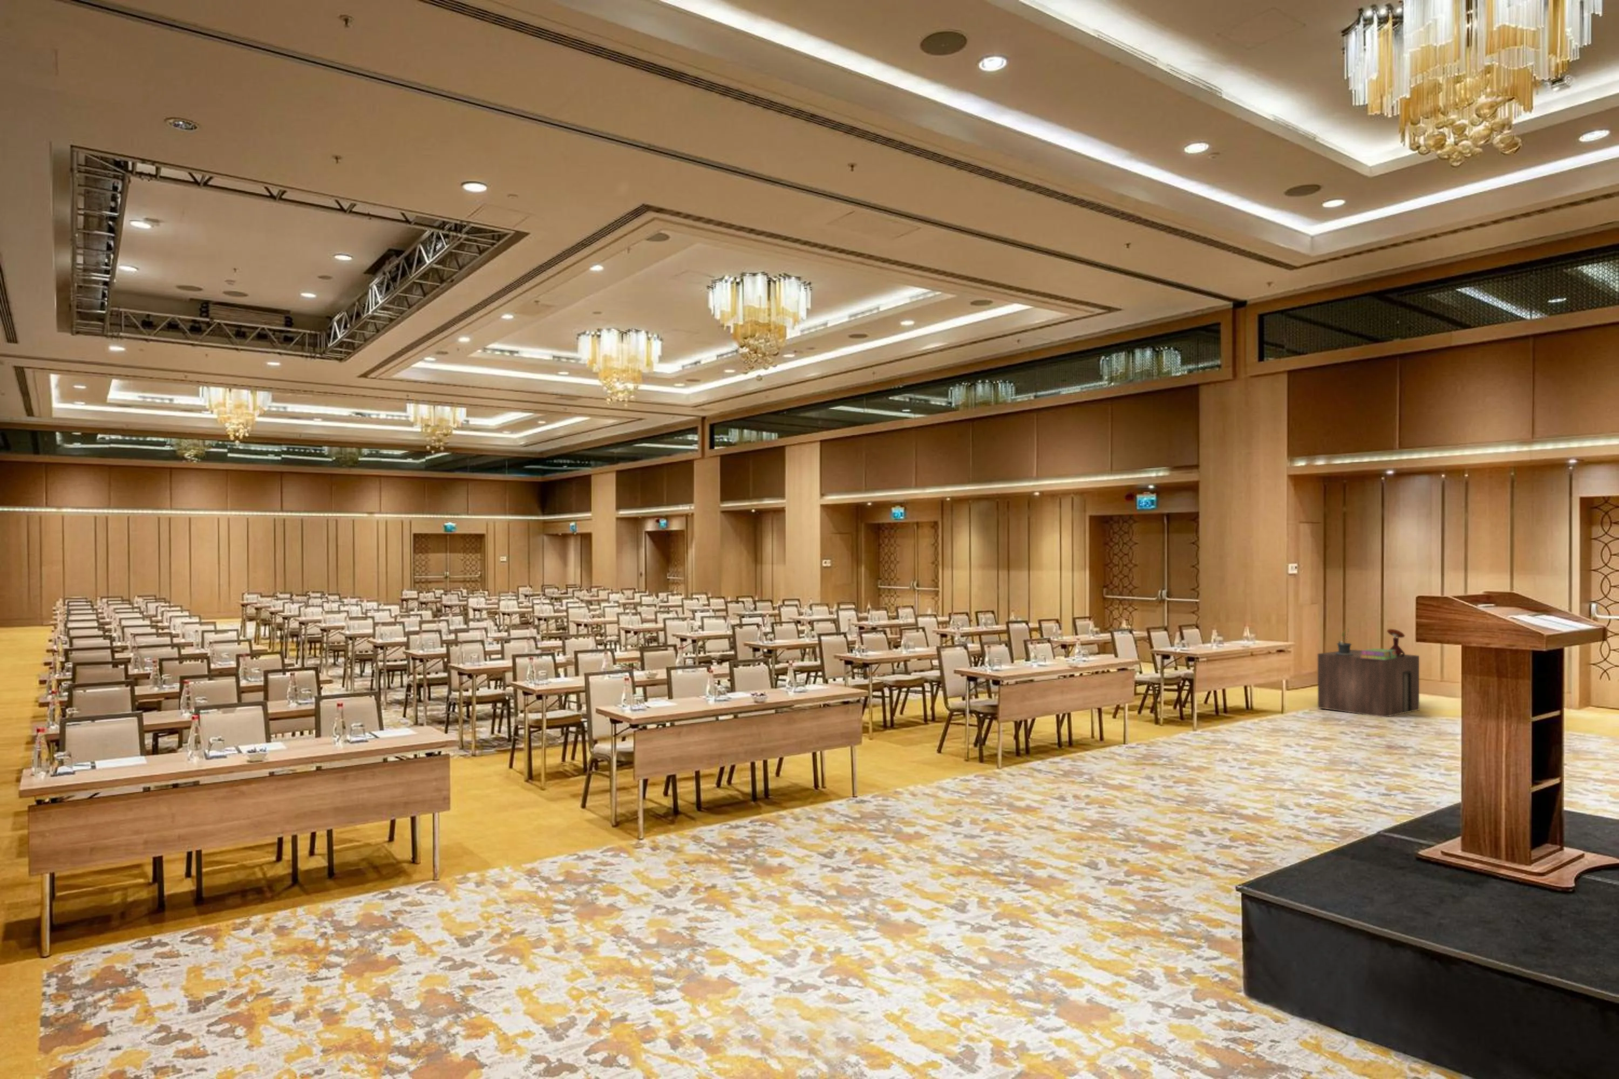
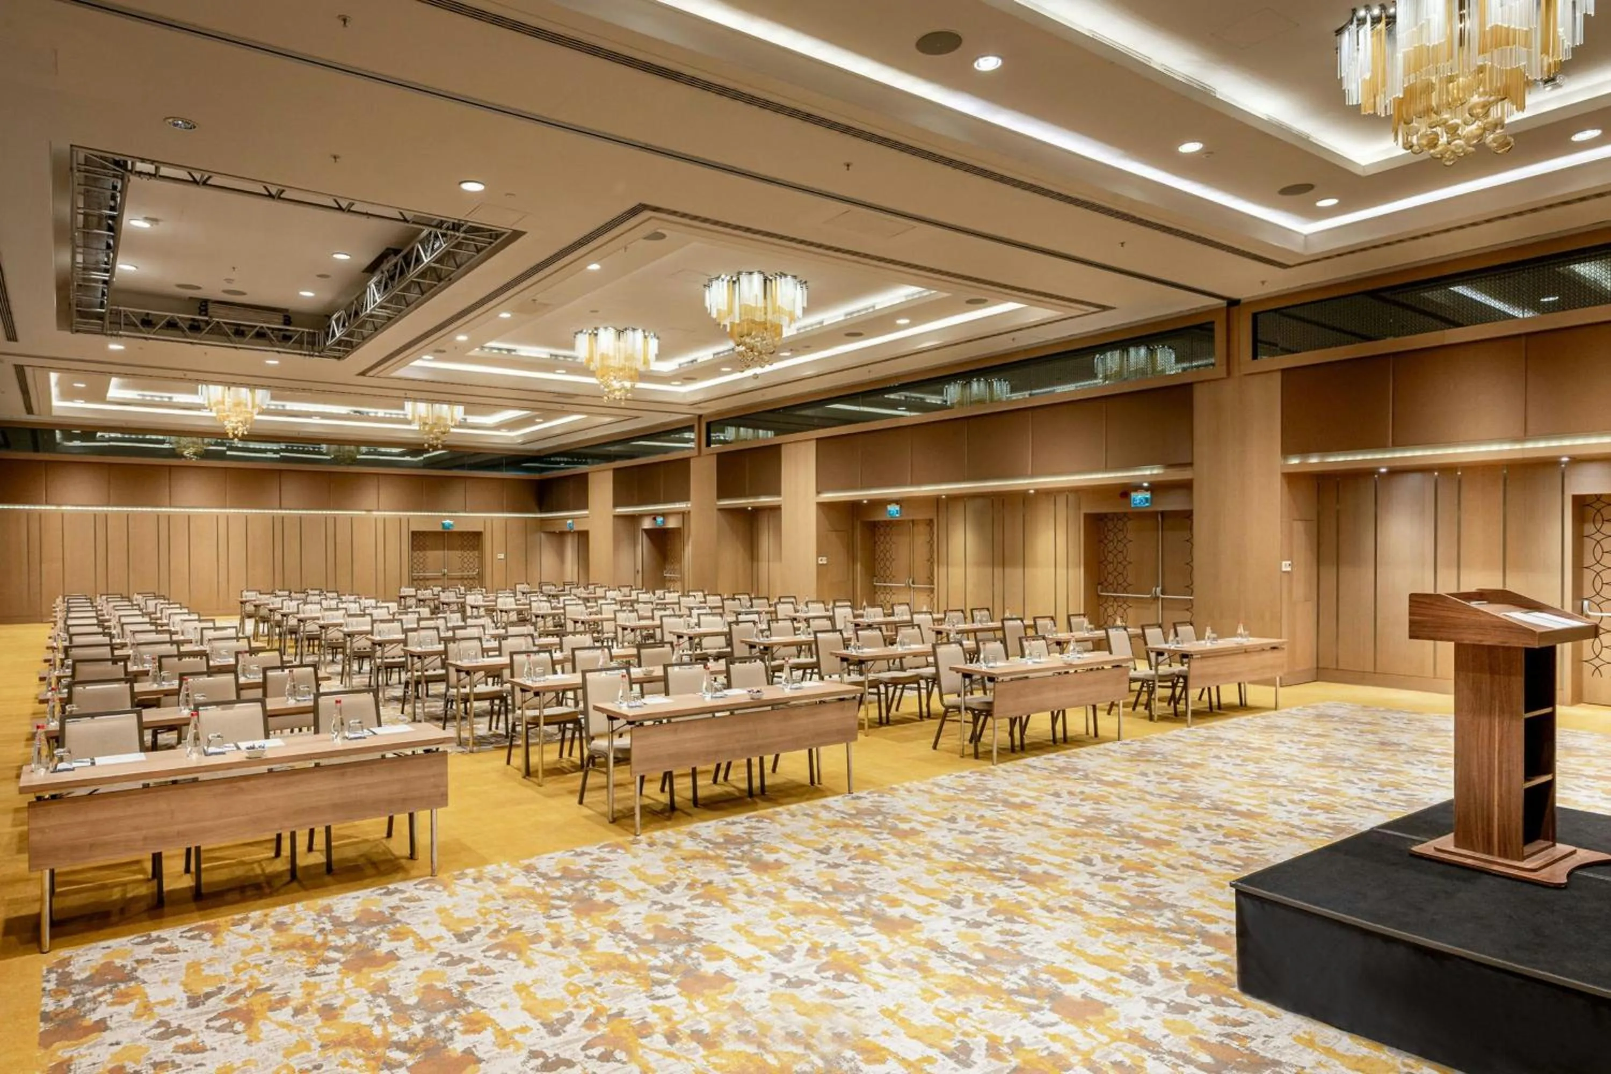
- mushroom (1396, 642)
- stack of books (1378, 654)
- potted plant (1346, 641)
- storage cabinet (1367, 682)
